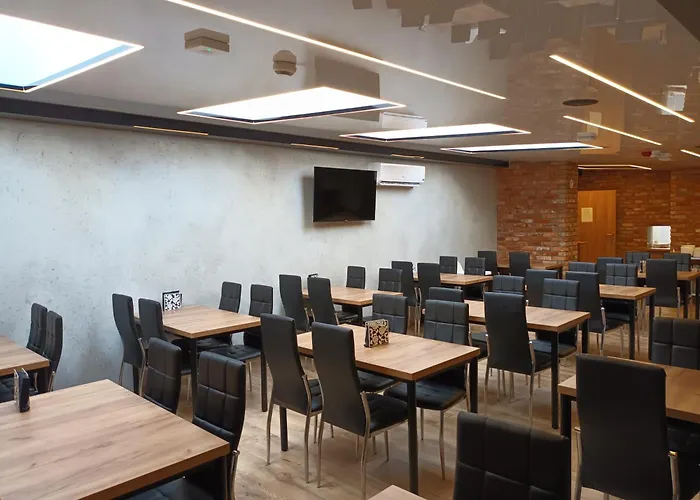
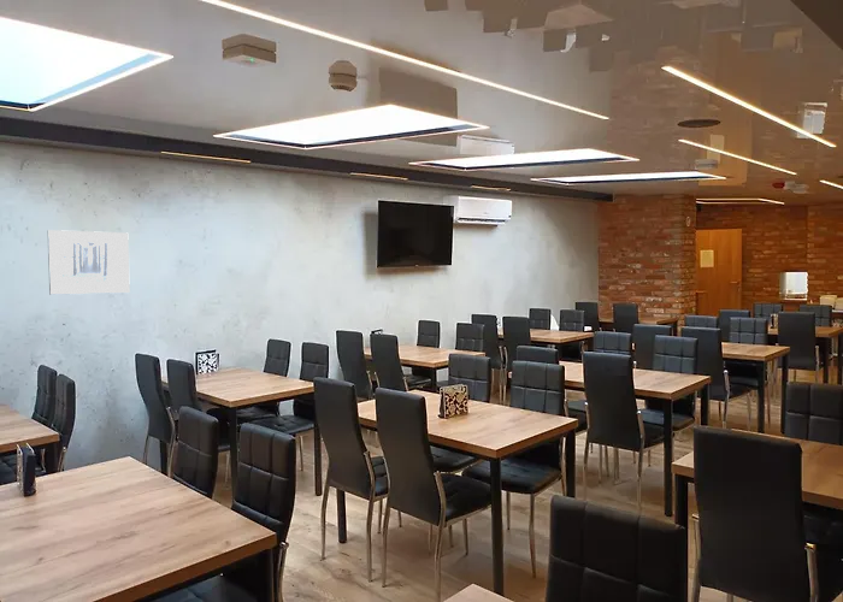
+ wall art (90, 262)
